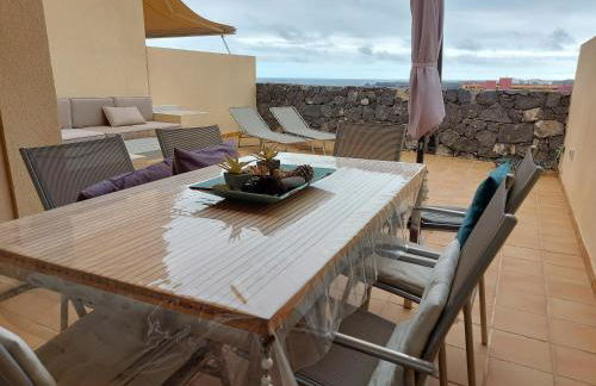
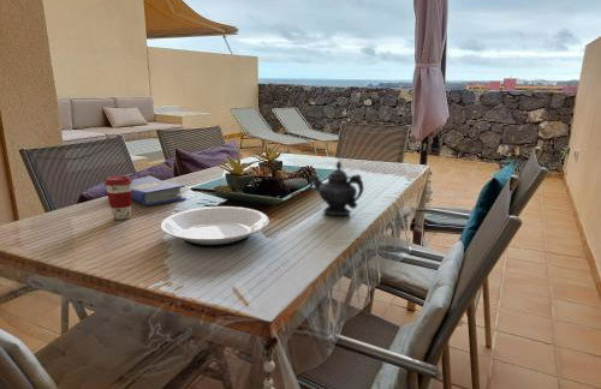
+ teapot (335, 186)
+ coffee cup (119, 197)
+ hardcover book (148, 190)
+ plate (216, 228)
